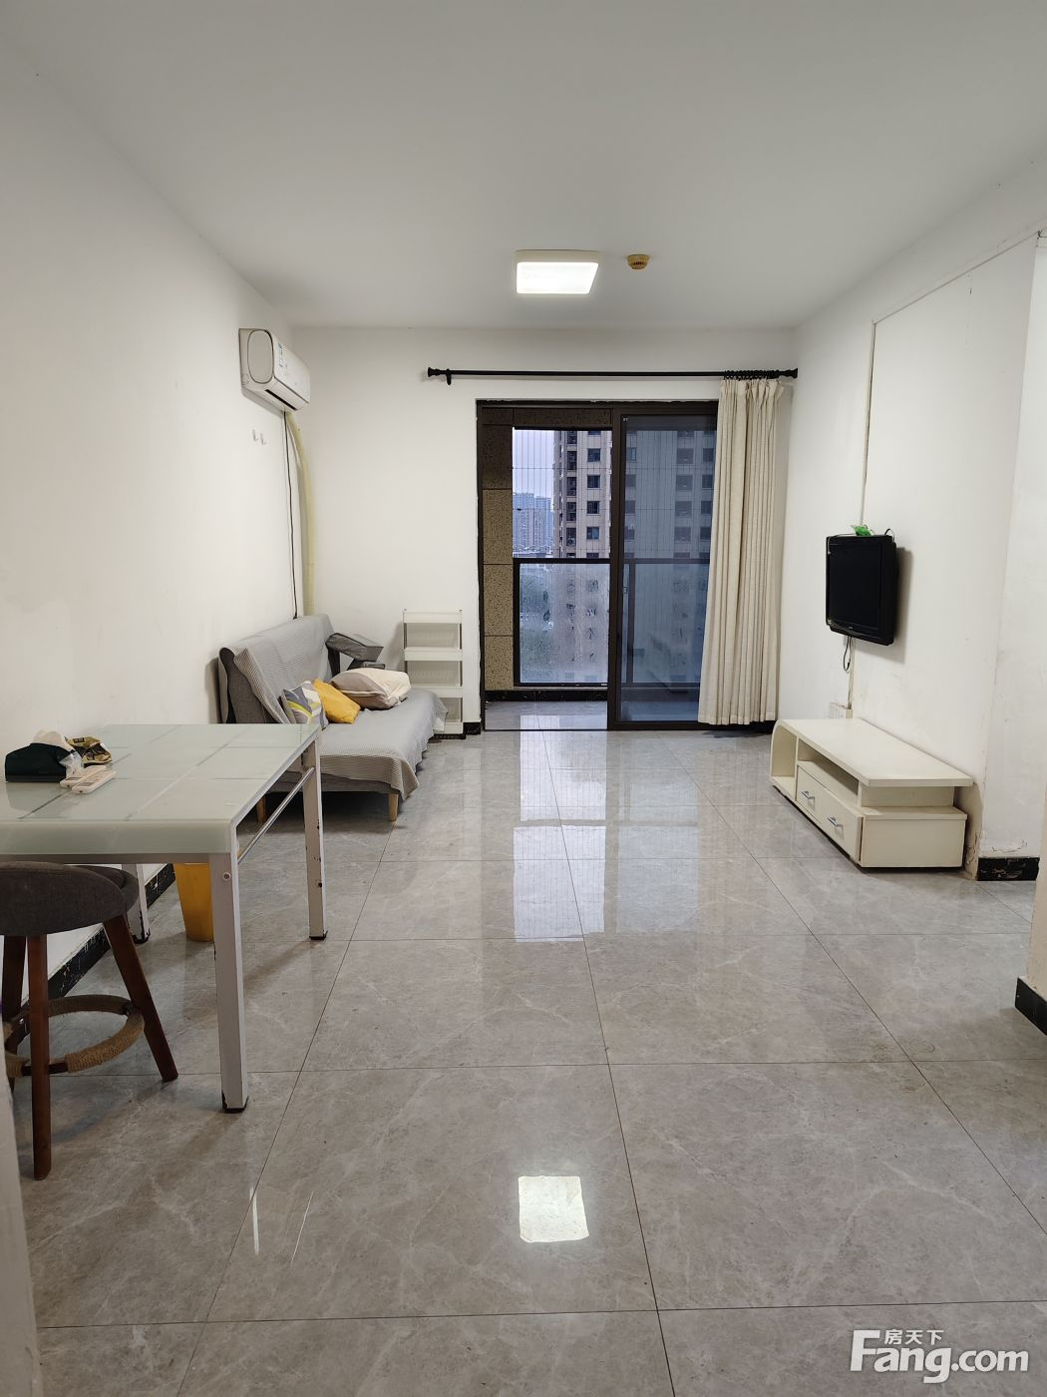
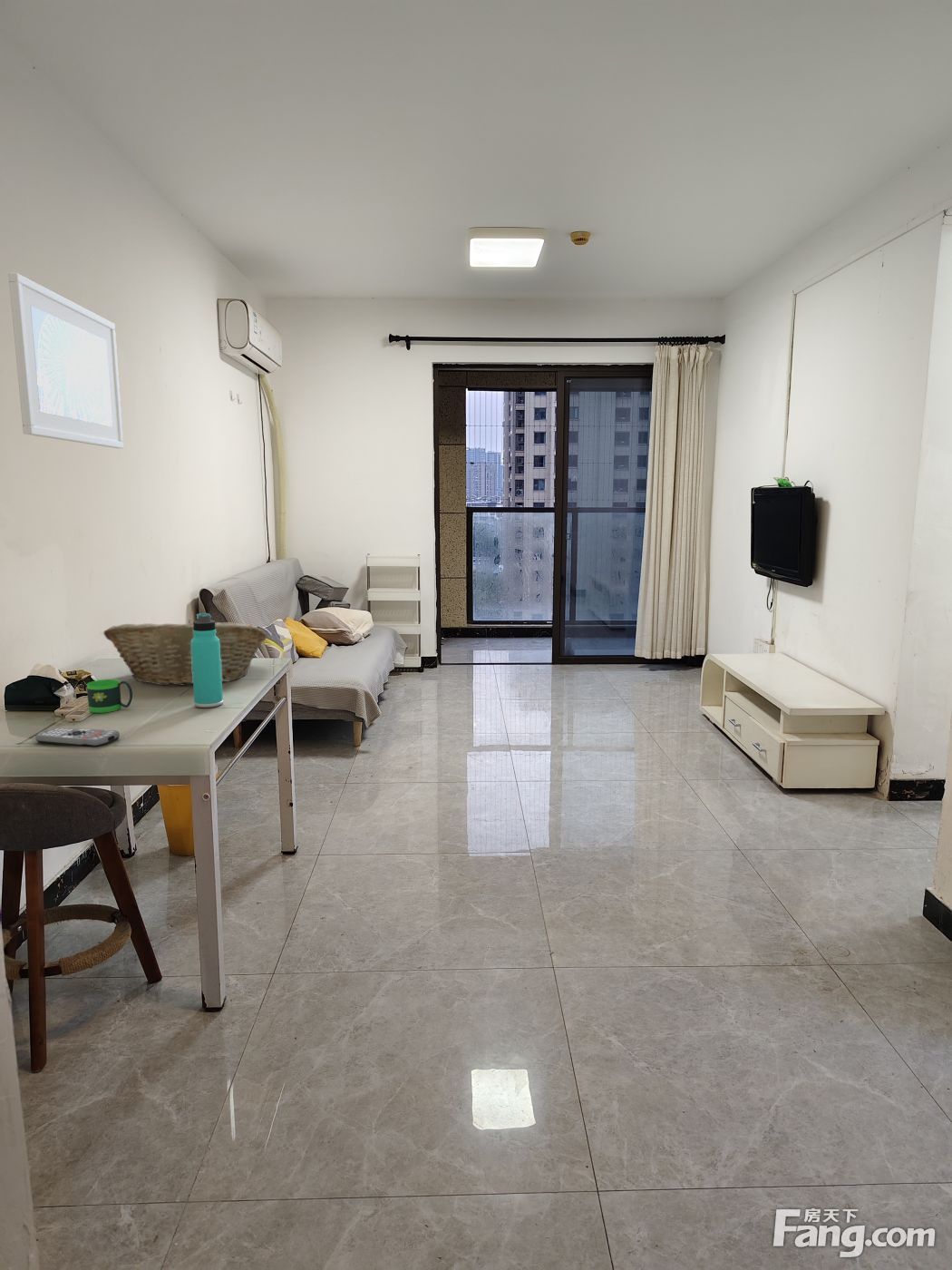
+ thermos bottle (206, 659)
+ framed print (73, 372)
+ remote control (76, 737)
+ mug (111, 695)
+ fruit basket (188, 646)
